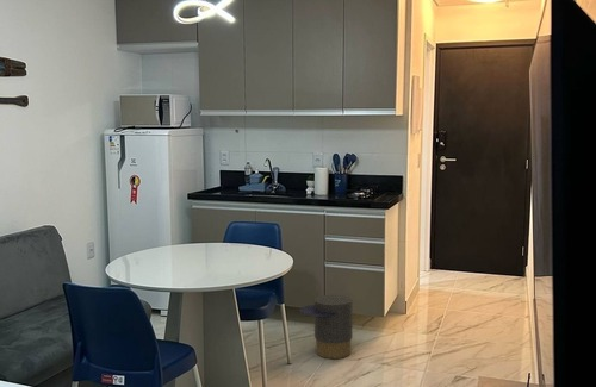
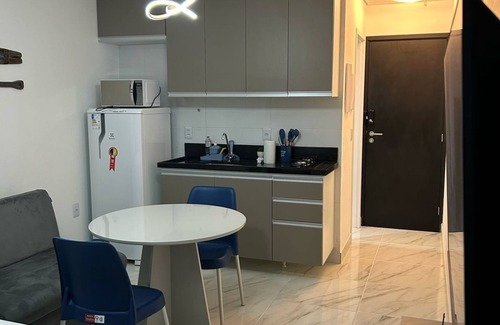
- trash can (325, 327)
